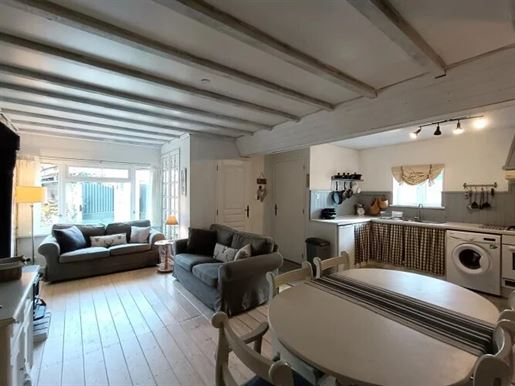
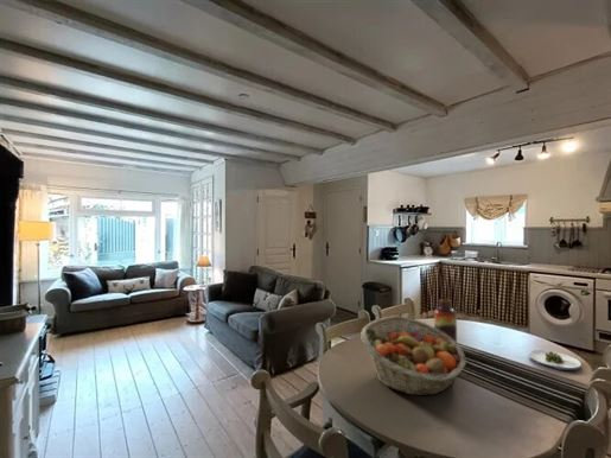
+ vase (445, 324)
+ salad plate (554, 356)
+ fruit basket (412, 351)
